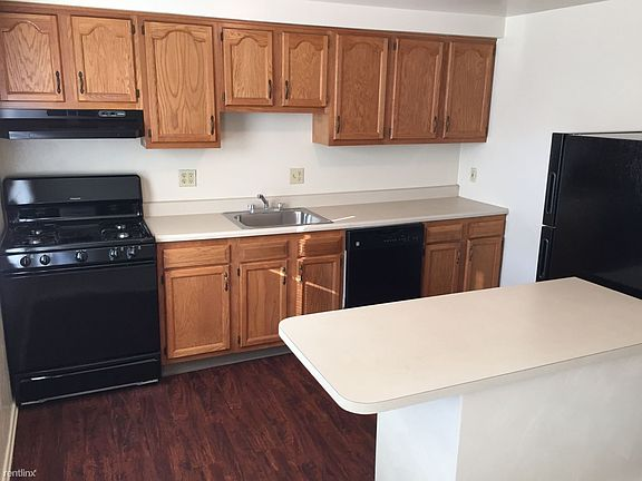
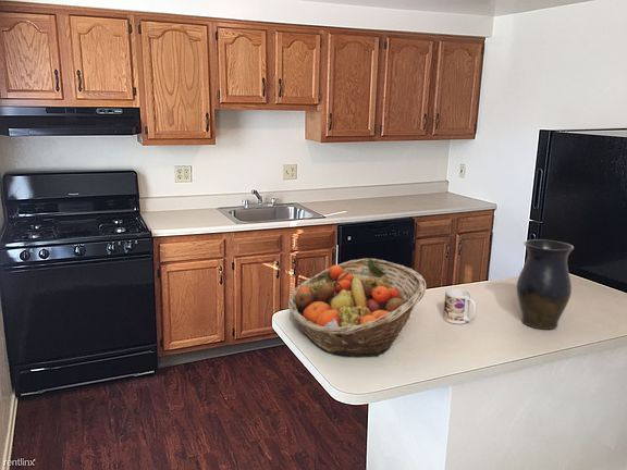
+ fruit basket (354, 302)
+ vase (543, 284)
+ mug (460, 307)
